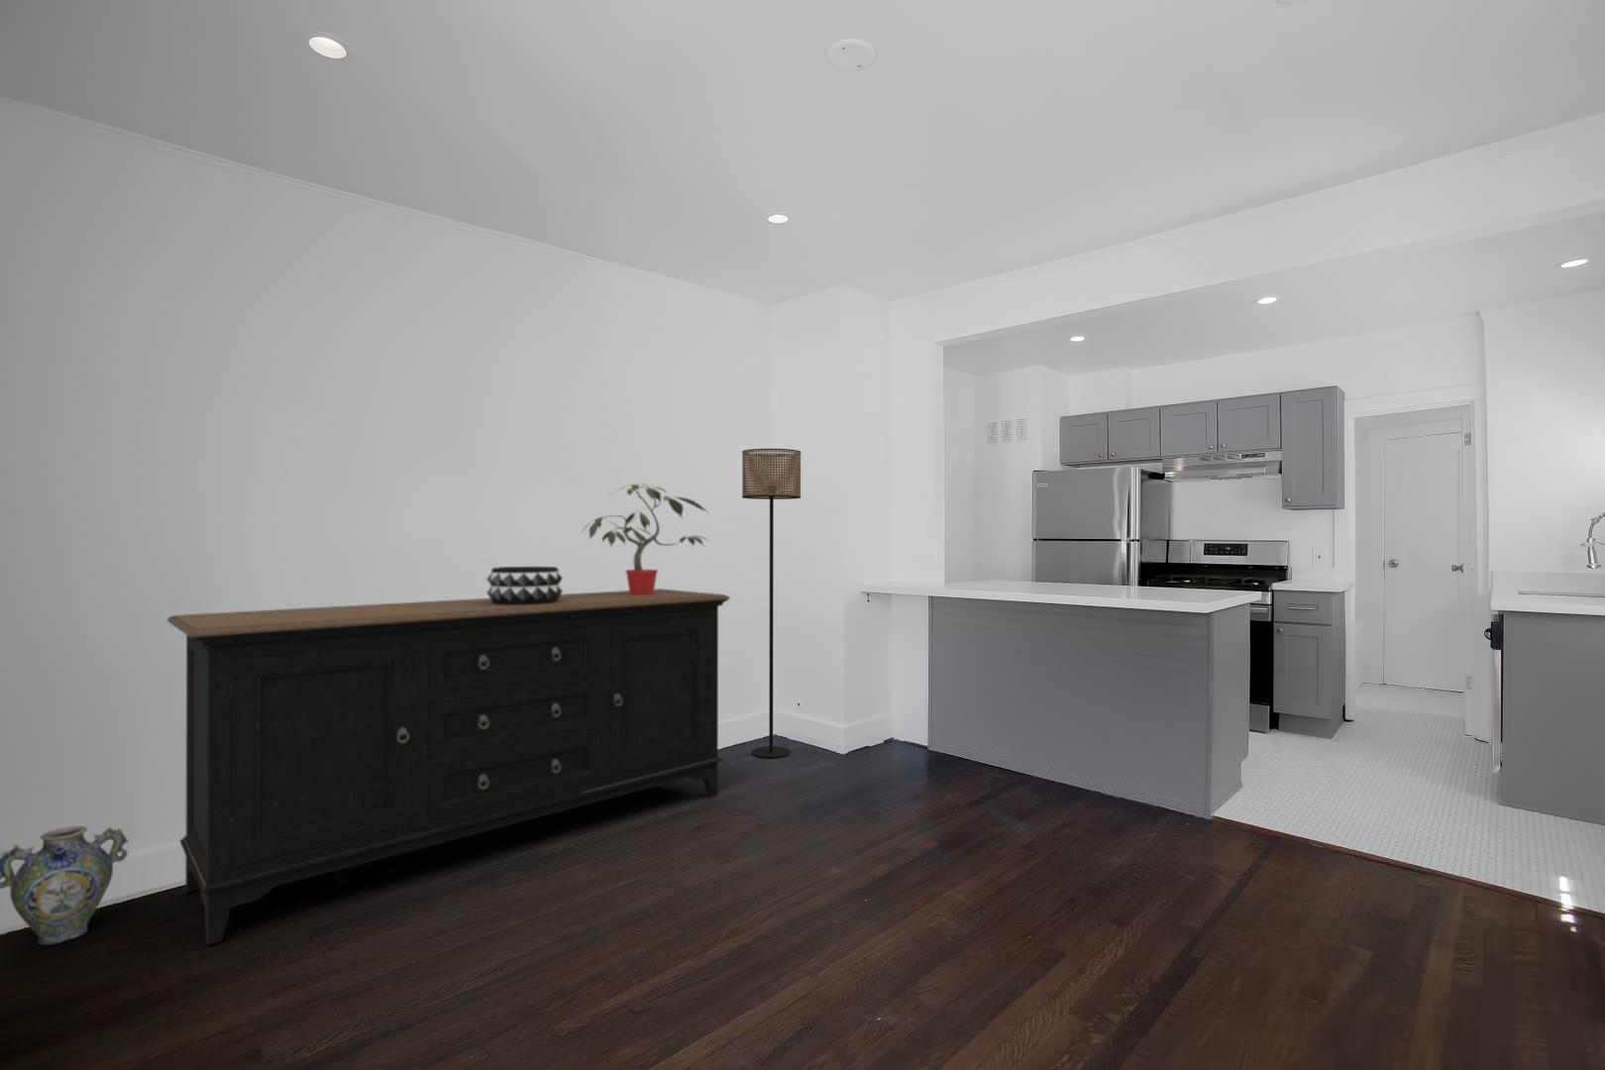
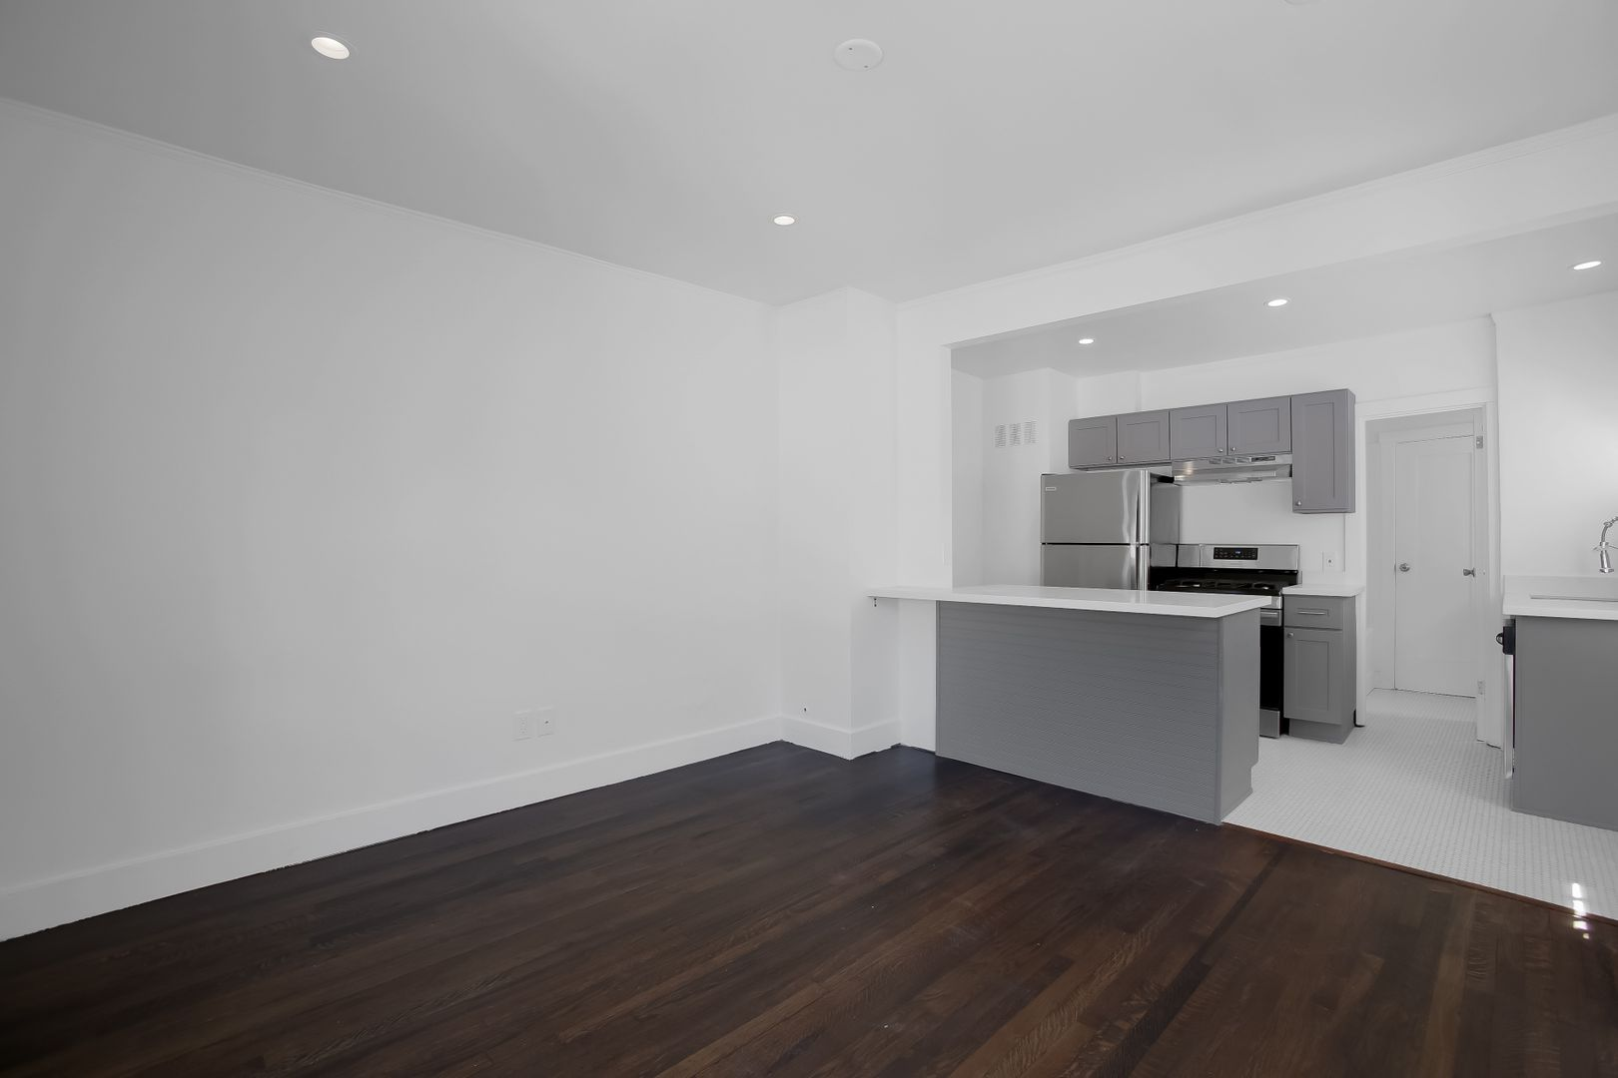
- sideboard (494, 719)
- floor lamp (770, 602)
- potted plant (648, 539)
- decorative bowl (525, 584)
- ceramic jug (63, 883)
